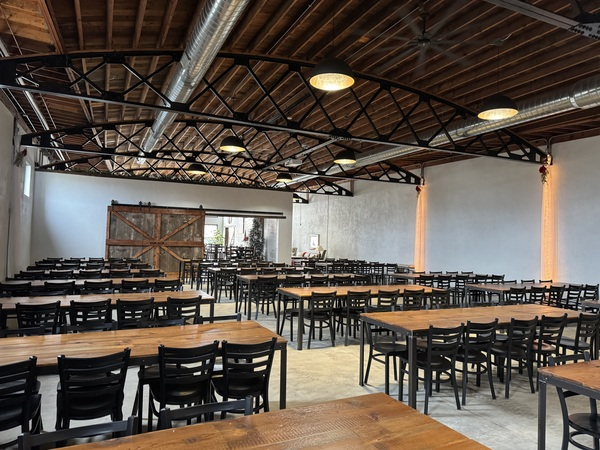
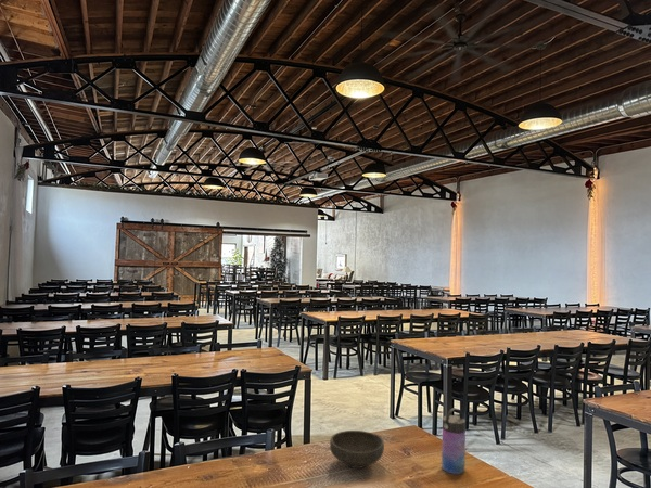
+ bowl (356, 451)
+ water bottle (454, 438)
